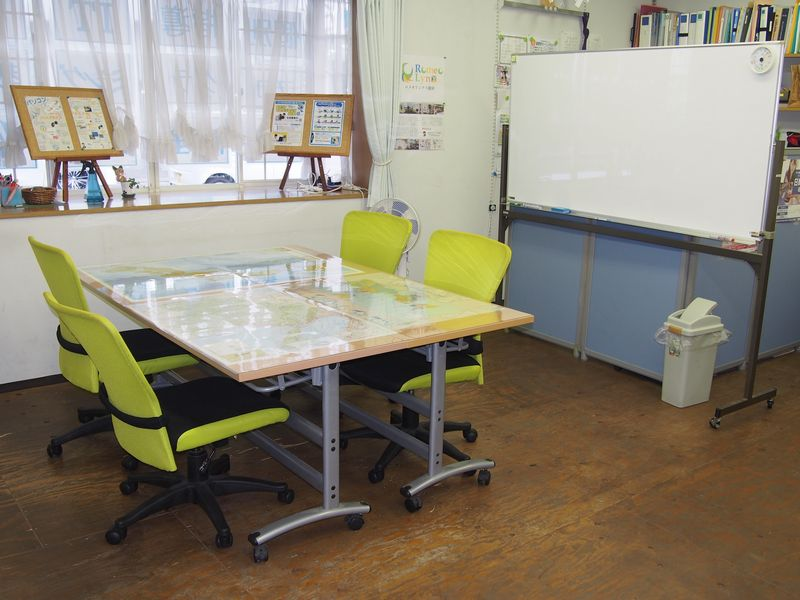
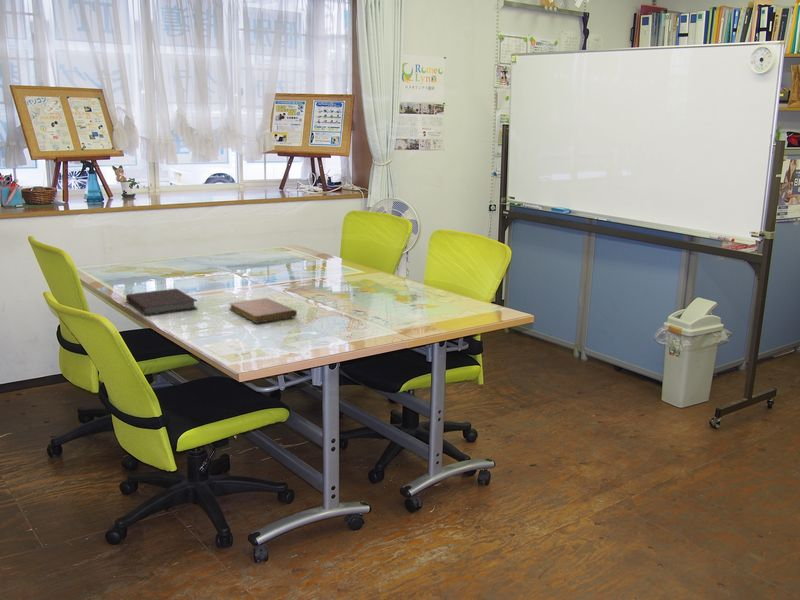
+ notebook (161, 301)
+ notebook (262, 309)
